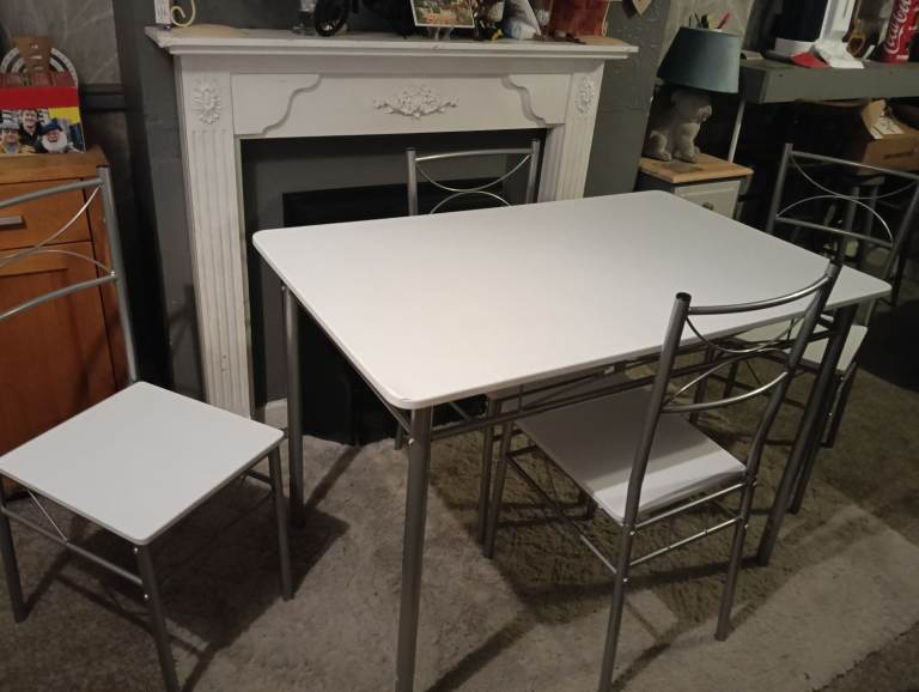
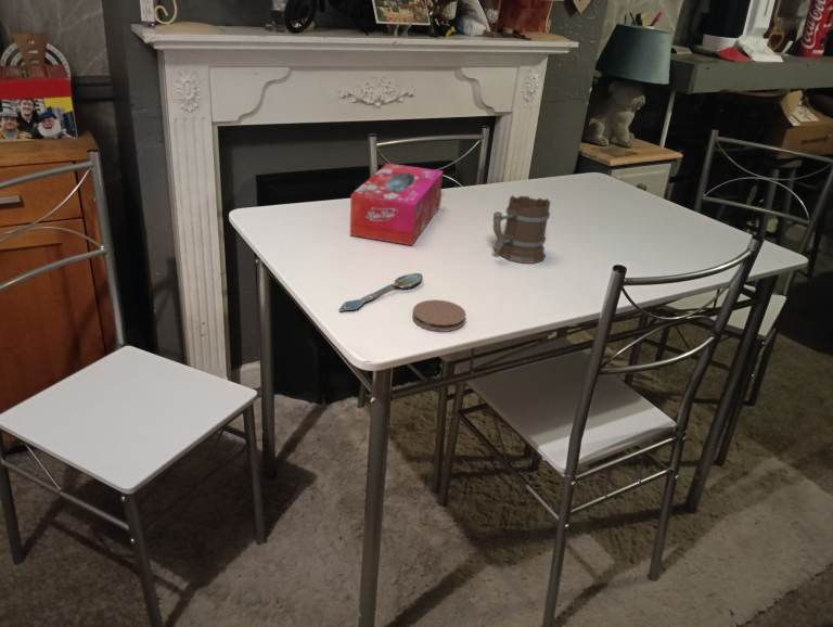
+ coaster (438, 315)
+ mug (517, 229)
+ spoon (382, 291)
+ tissue box (398, 201)
